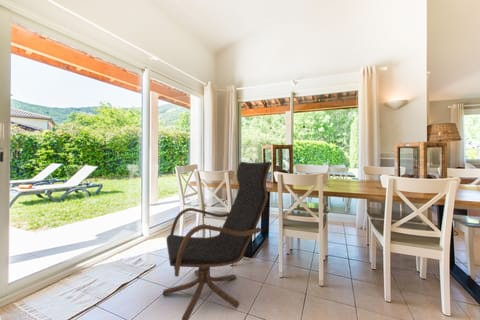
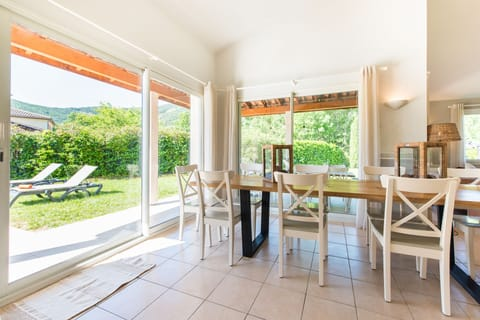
- lounge chair (214, 226)
